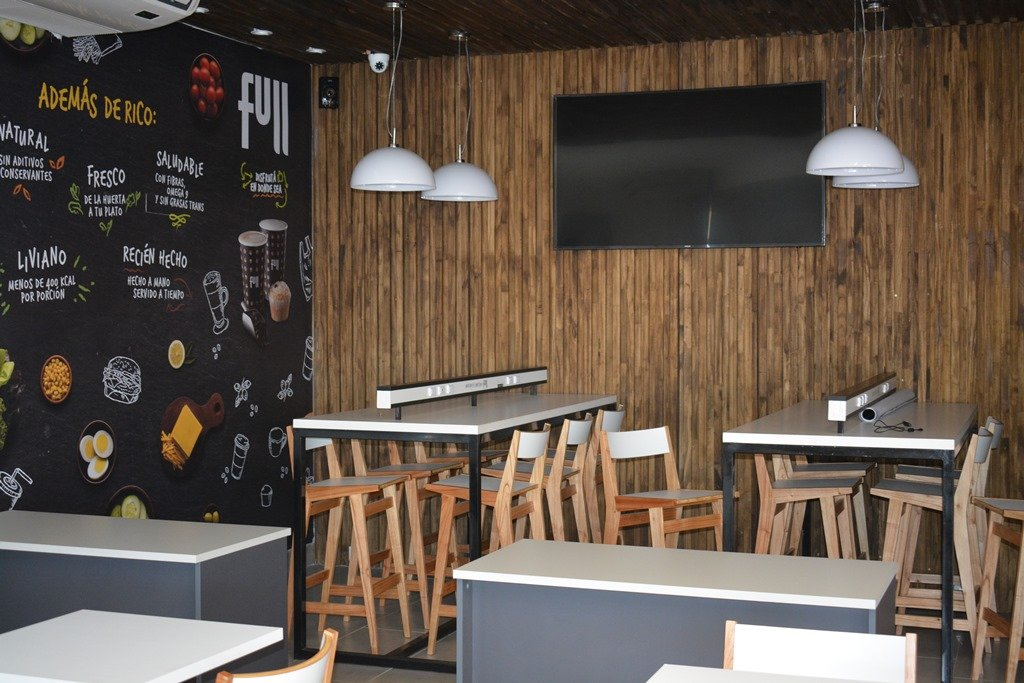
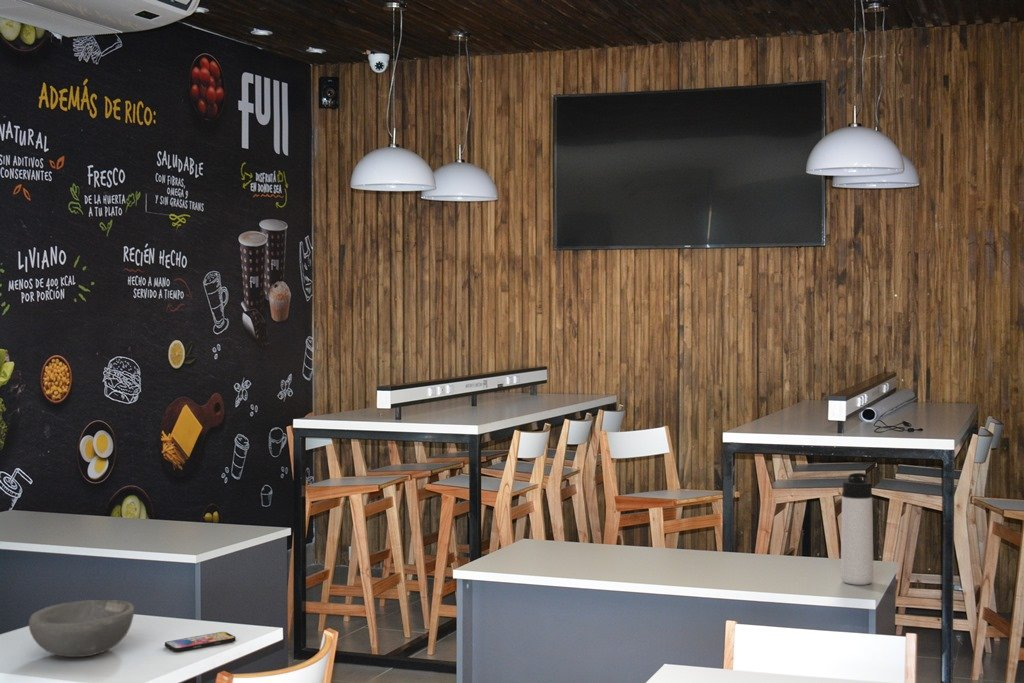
+ thermos bottle (857, 528)
+ smartphone (200, 641)
+ bowl (82, 630)
